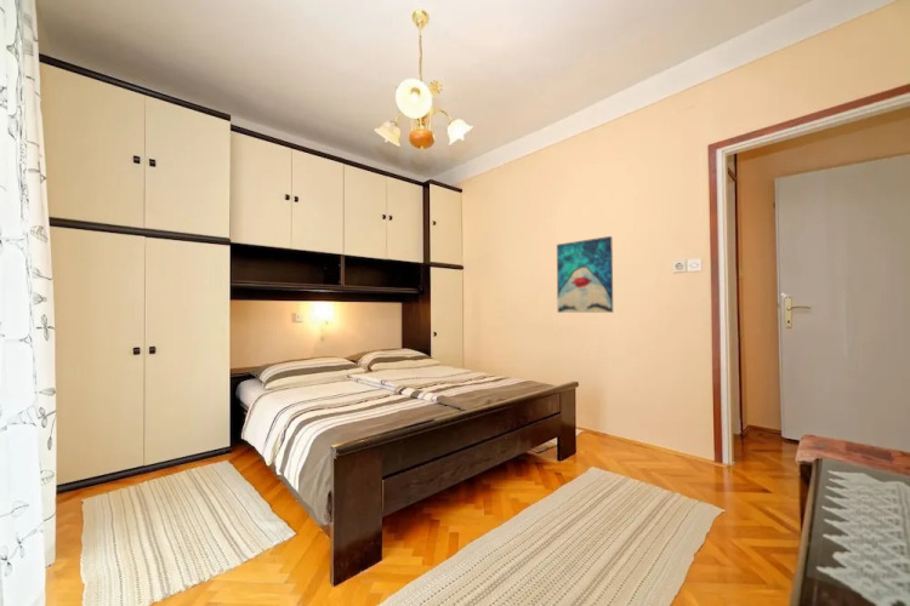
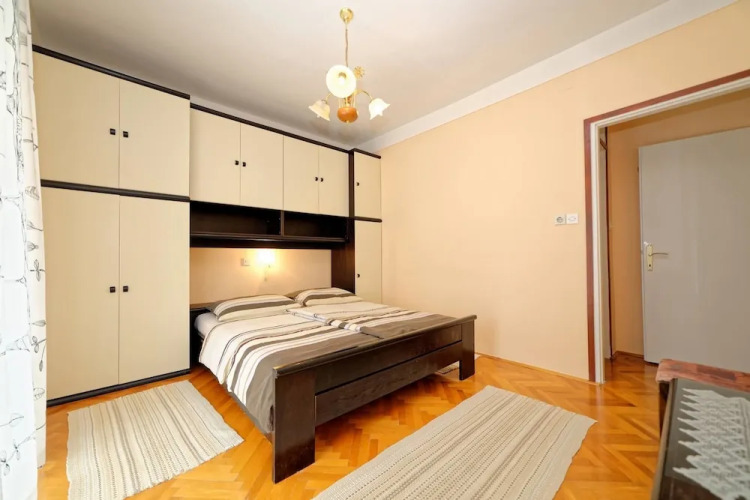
- wall art (582, 276)
